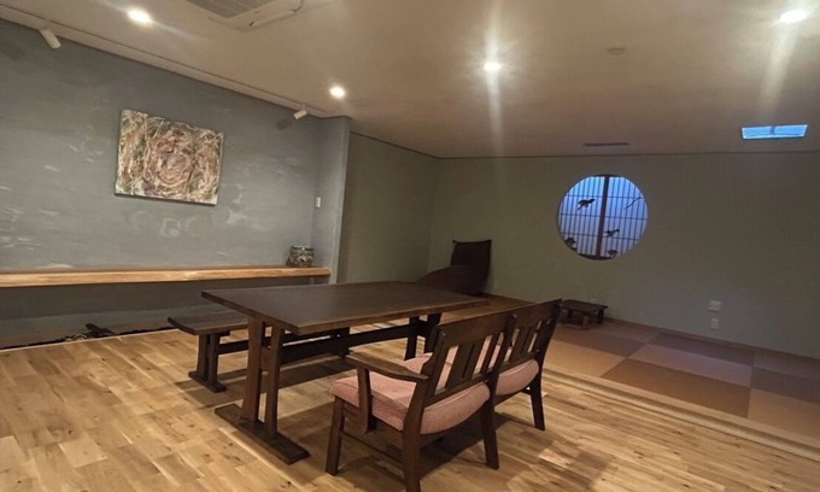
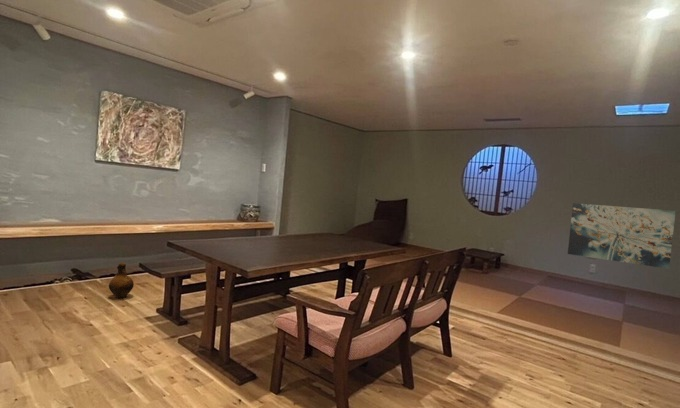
+ wall art (617, 233)
+ ceramic jug (121, 280)
